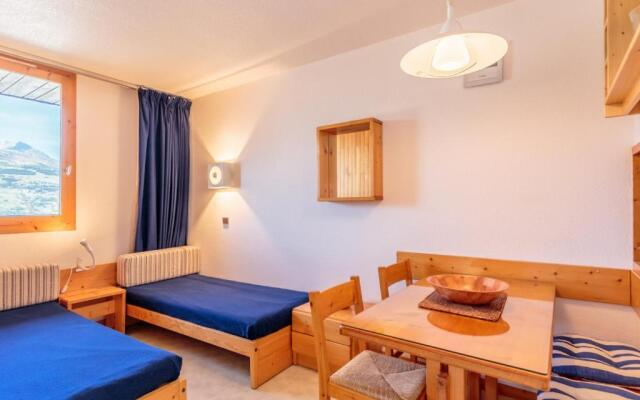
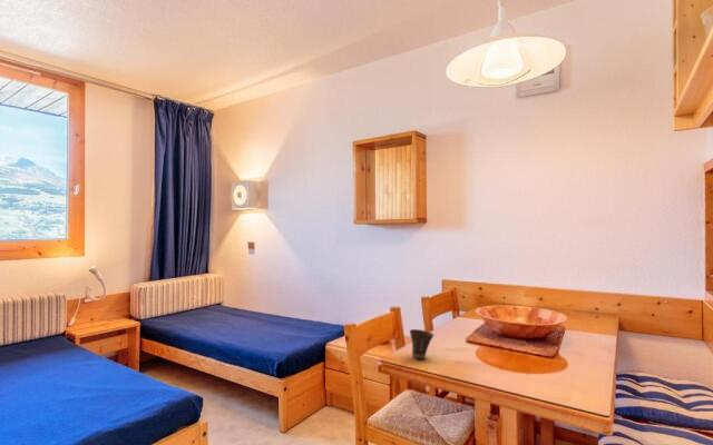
+ cup (421, 344)
